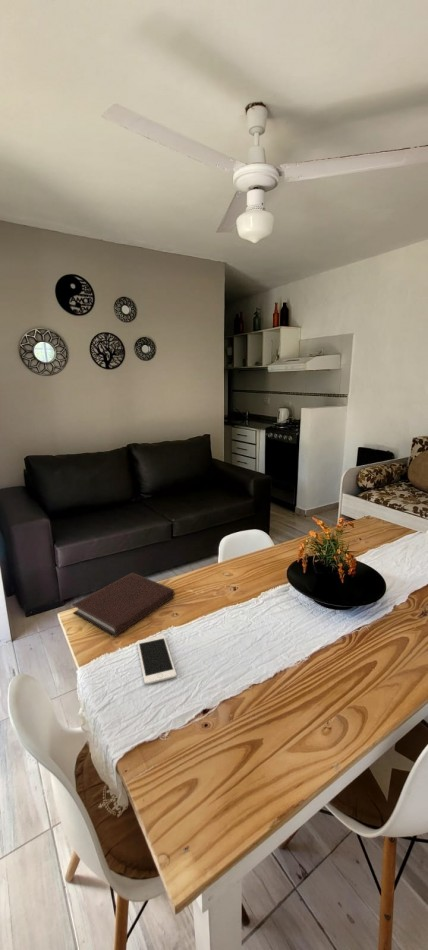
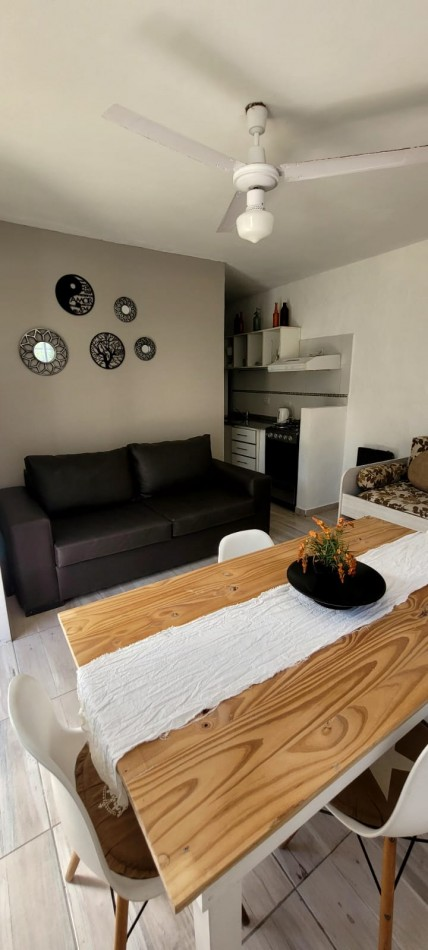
- cell phone (155, 657)
- notebook (124, 601)
